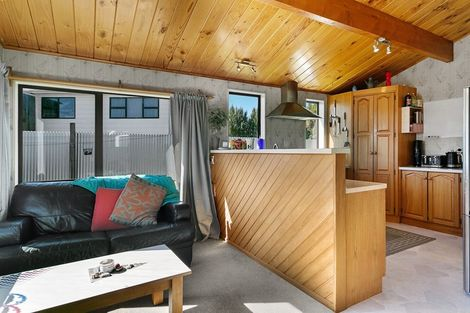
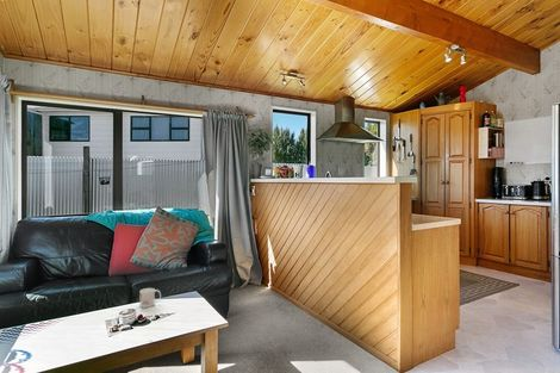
+ mug (150, 297)
